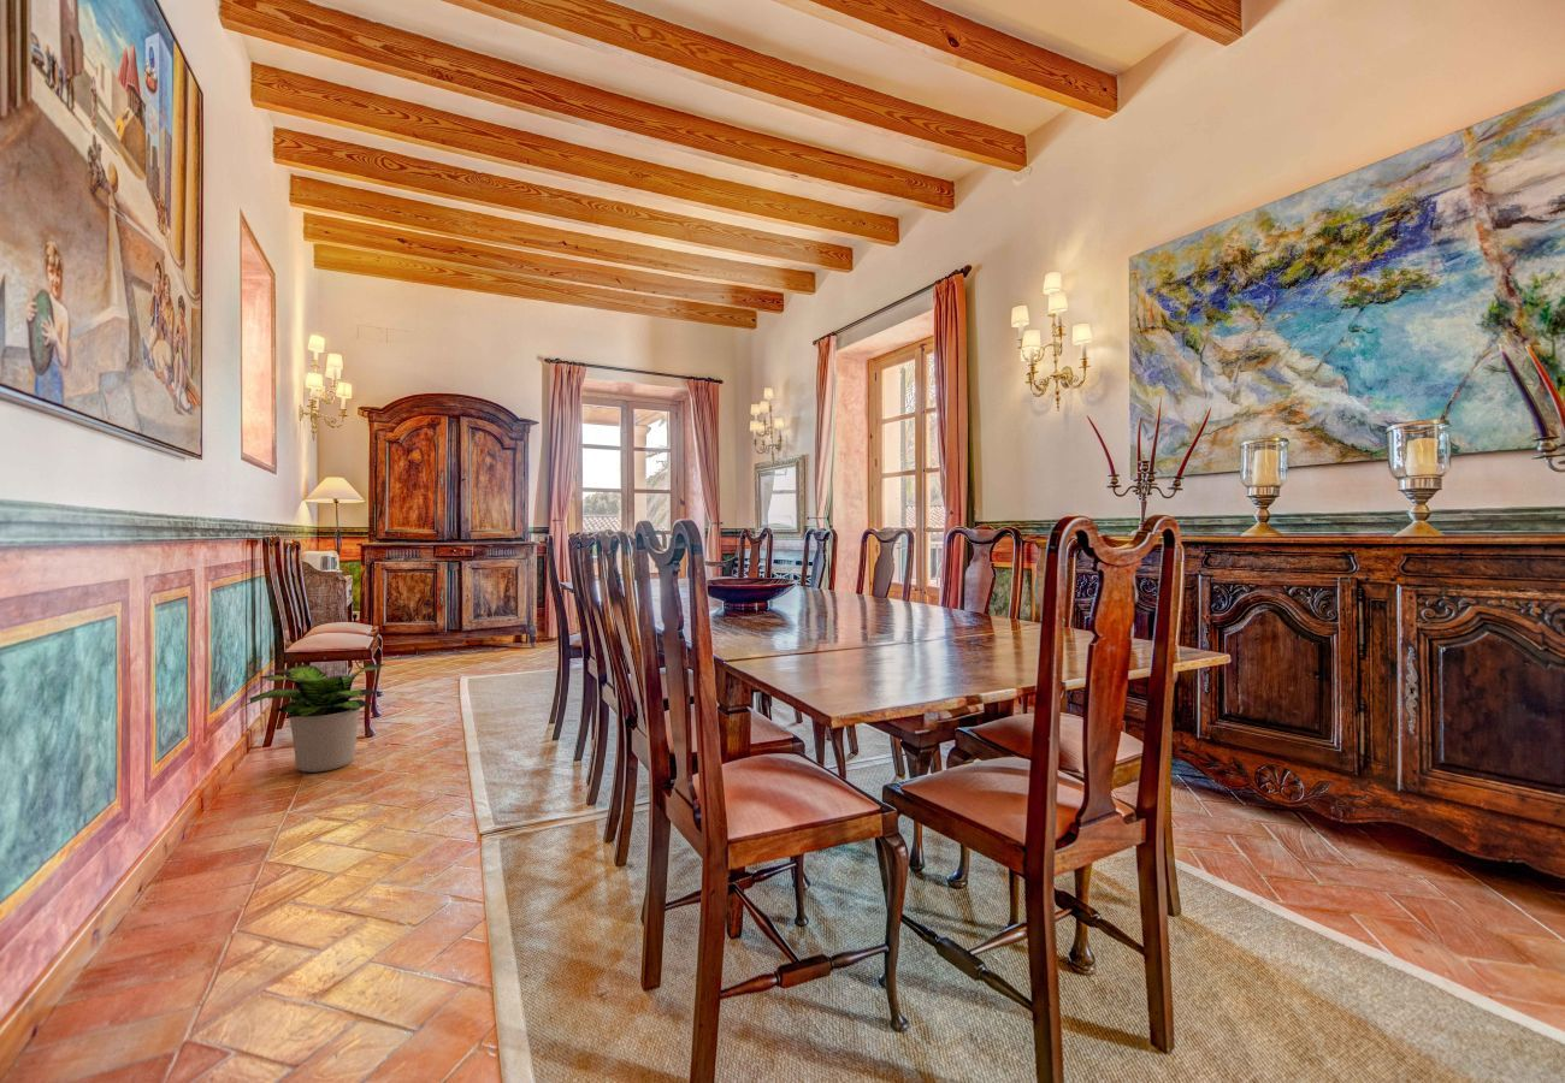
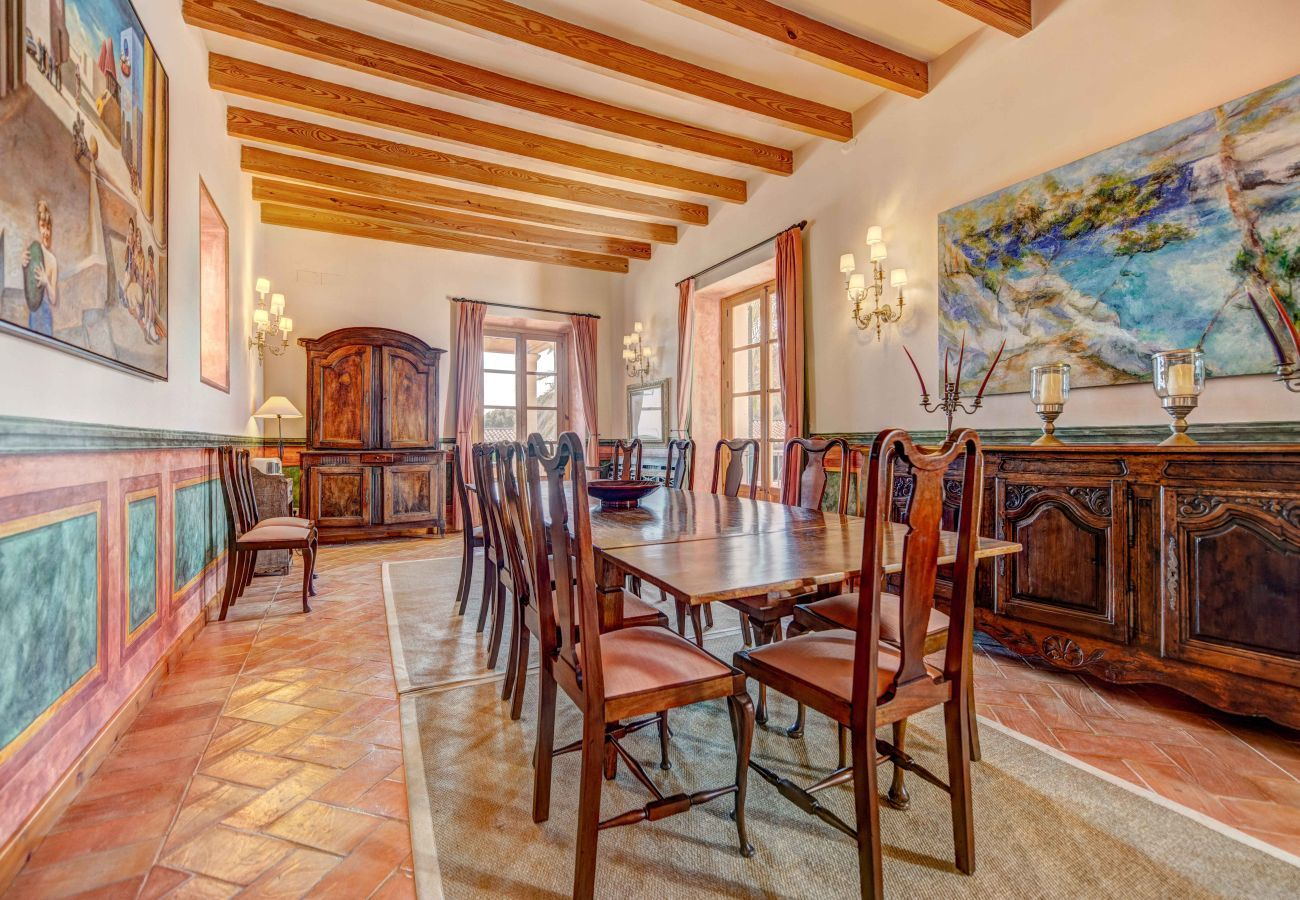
- potted plant (319, 717)
